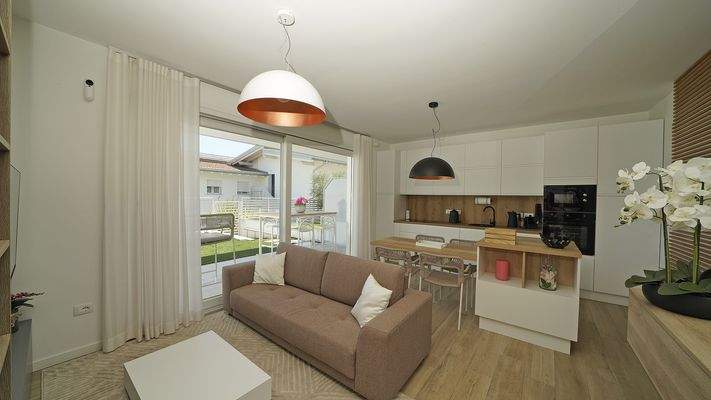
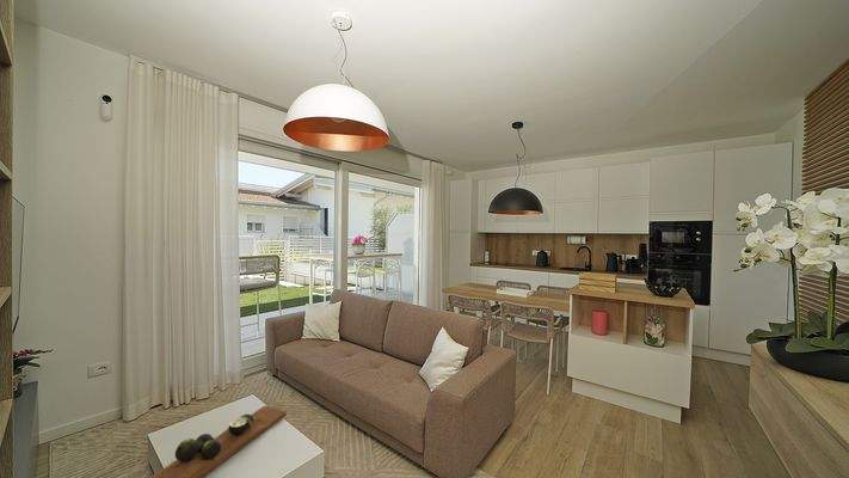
+ decorative tray (227, 431)
